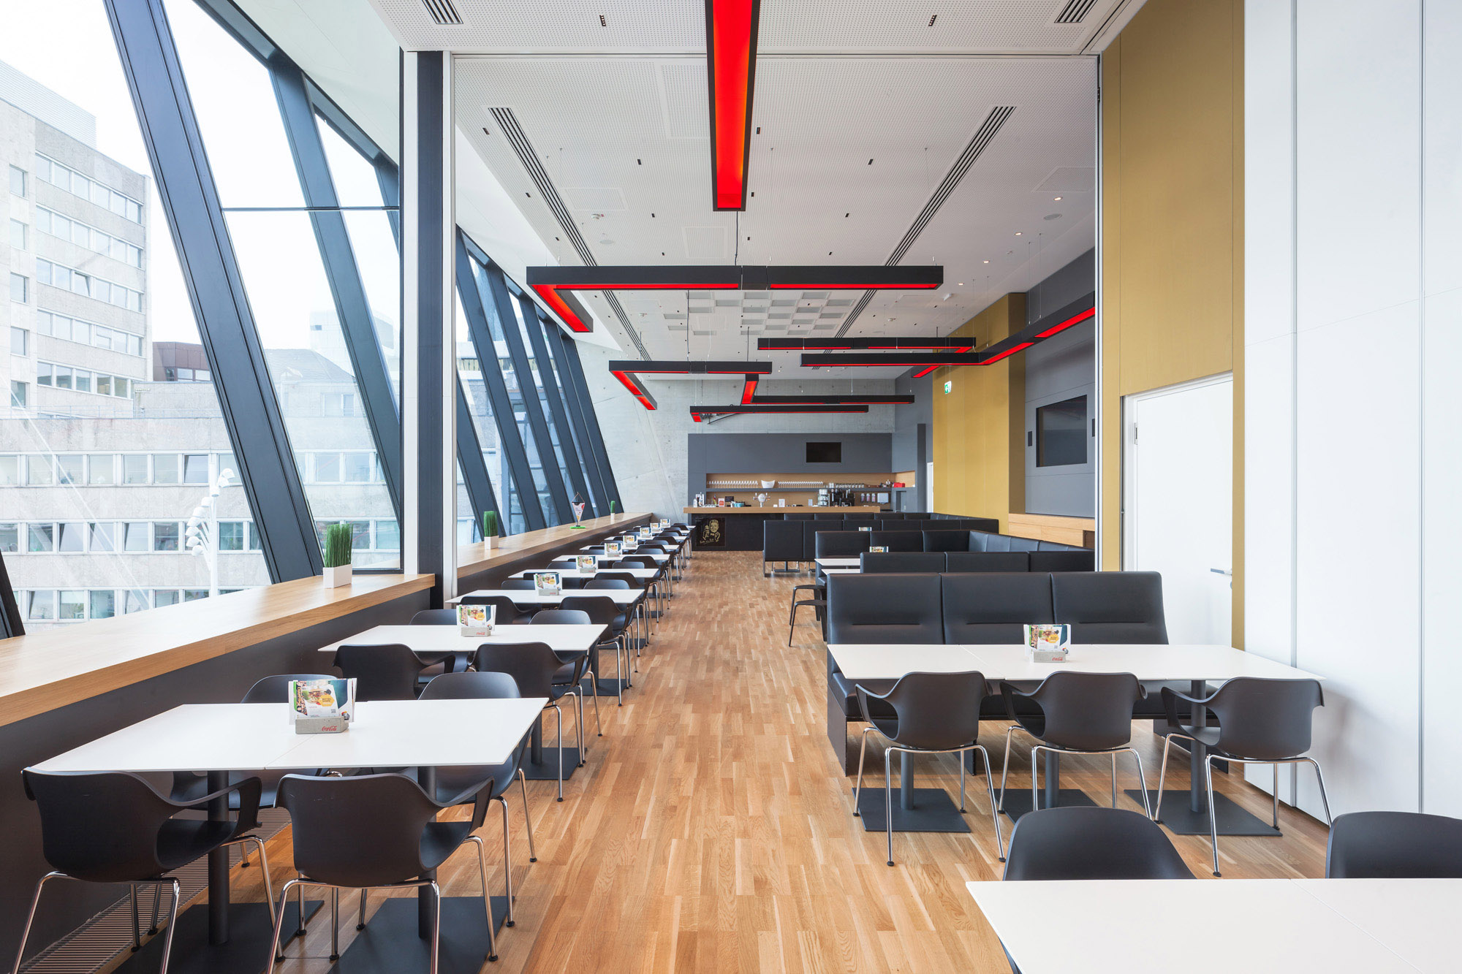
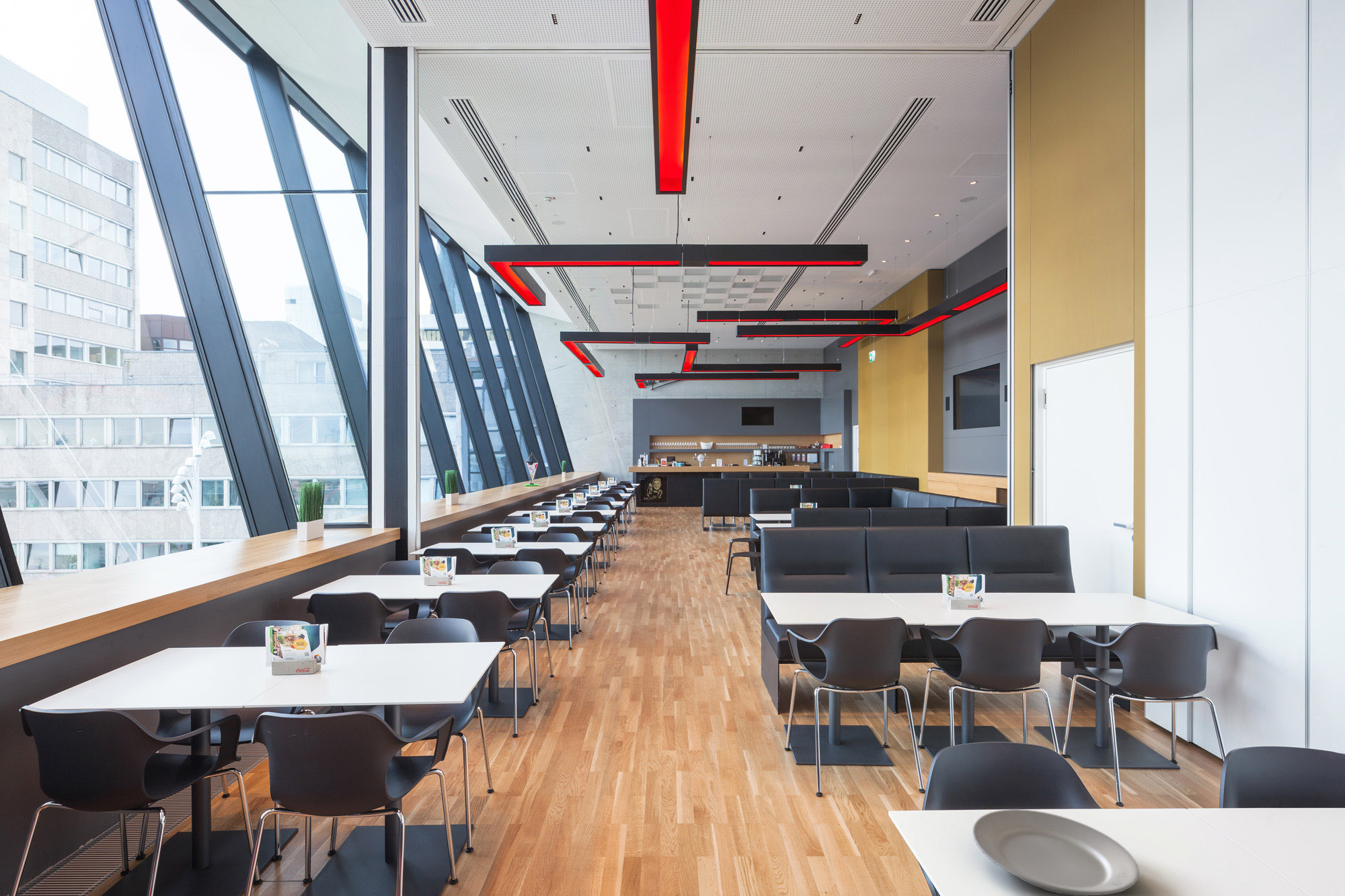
+ plate (1051, 856)
